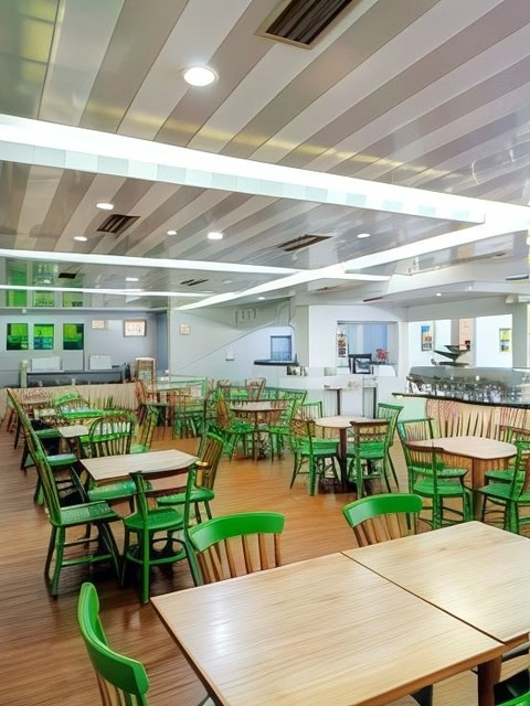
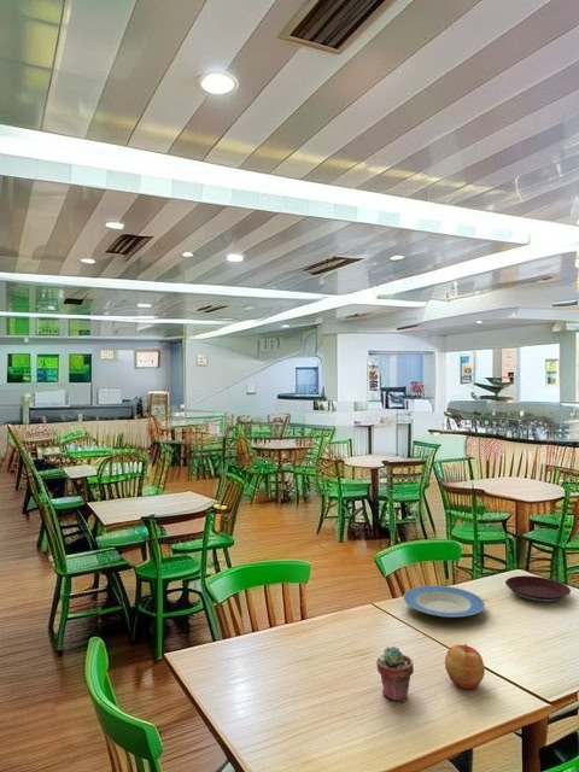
+ potted succulent (394, 671)
+ apple (463, 663)
+ plate (537, 590)
+ plate (443, 604)
